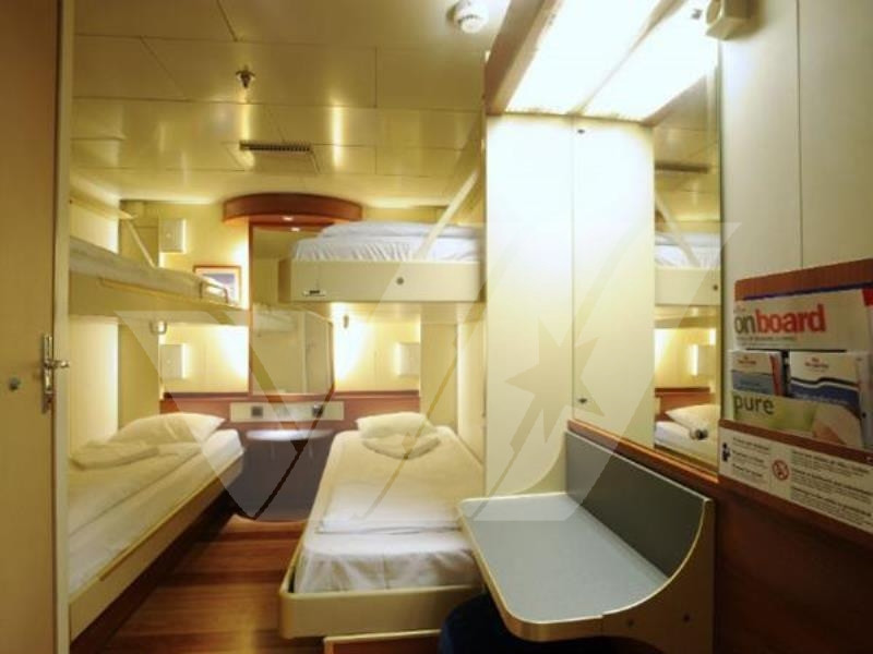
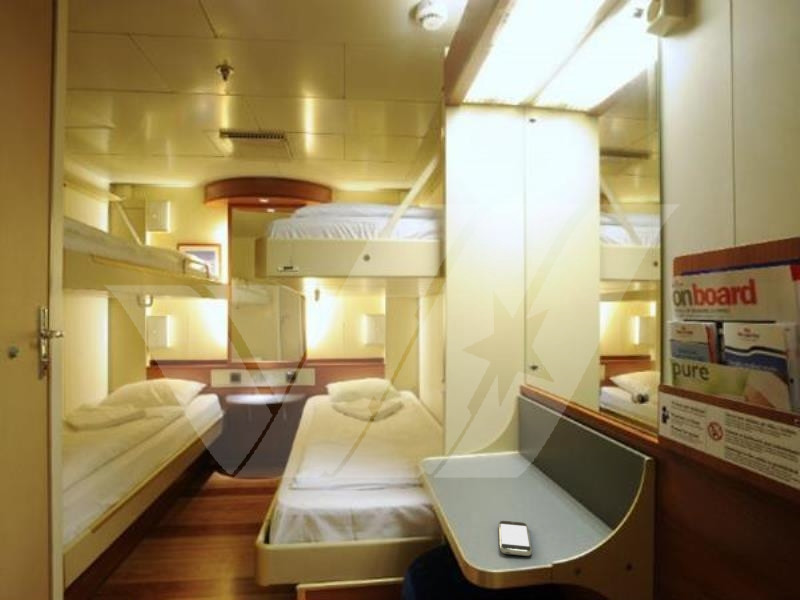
+ smartphone (514, 537)
